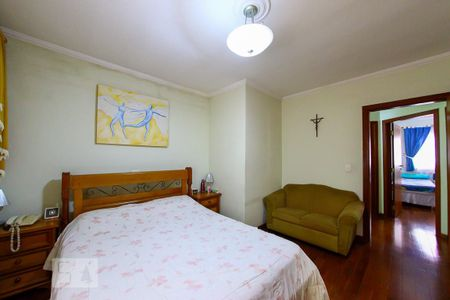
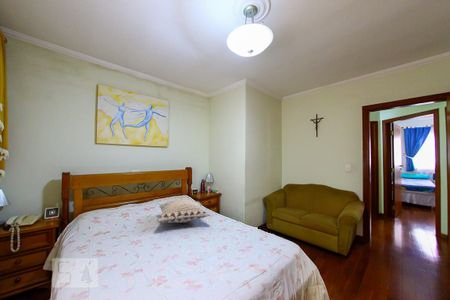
+ decorative pillow (182, 210)
